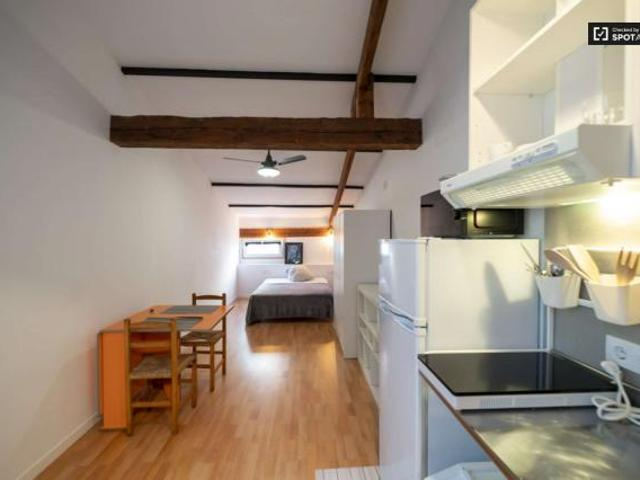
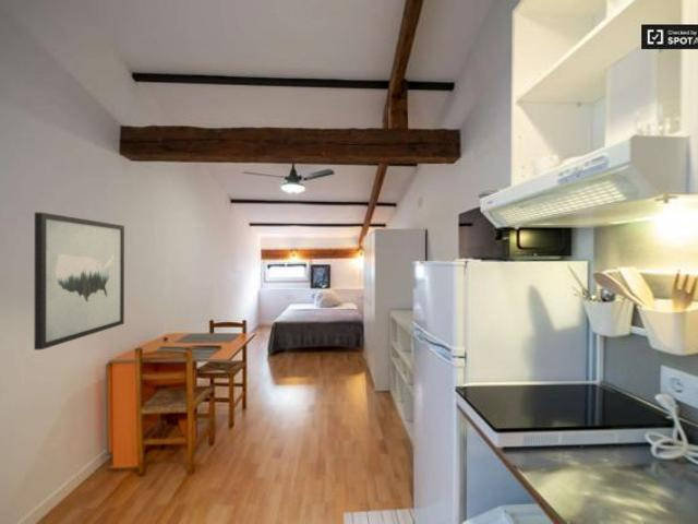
+ wall art (86, 277)
